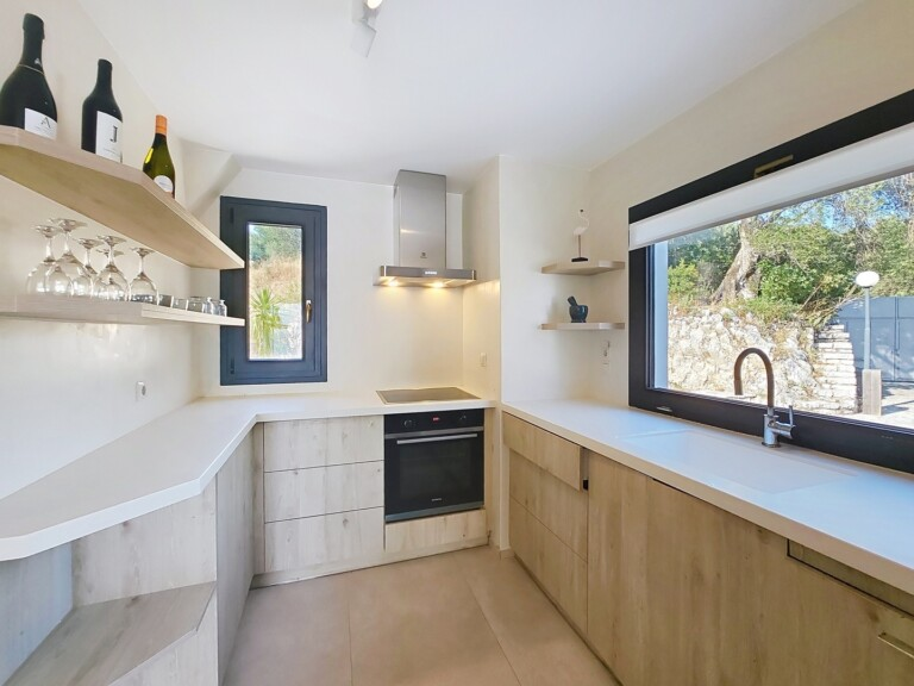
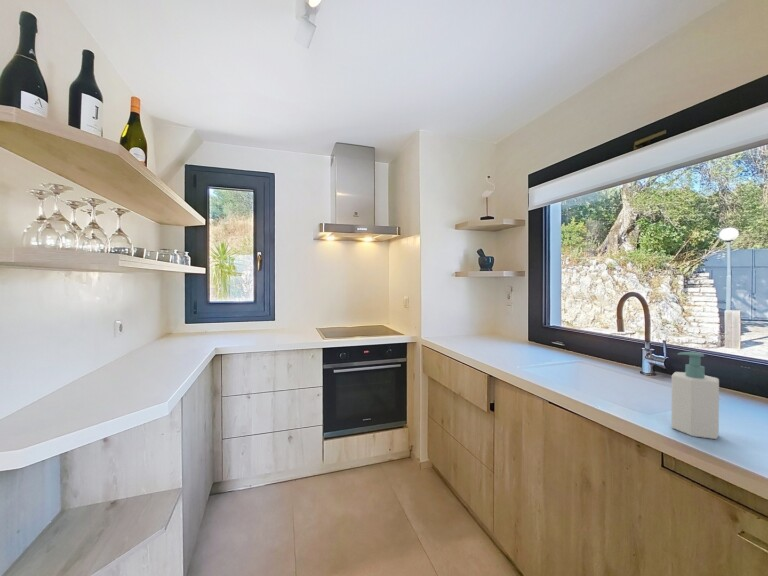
+ soap bottle (694, 392)
